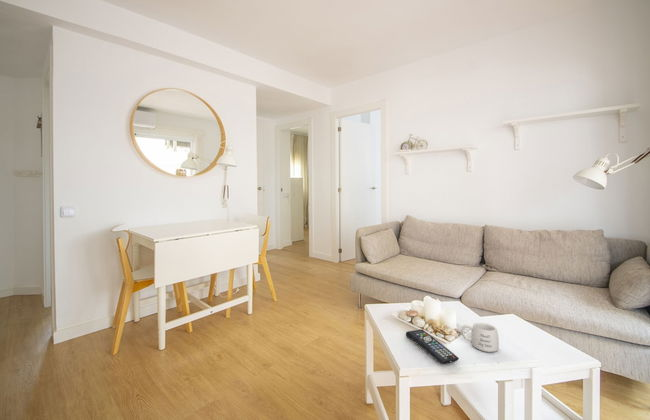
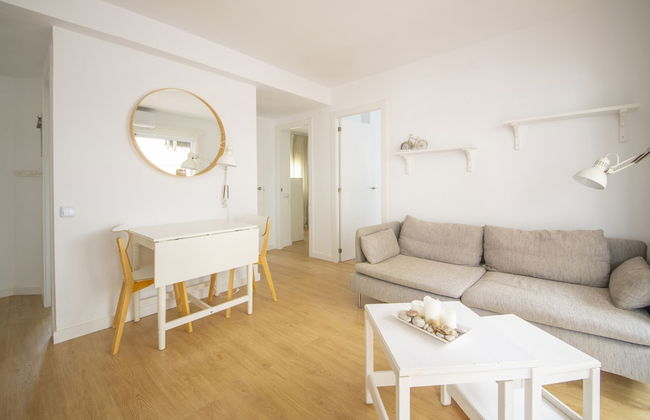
- remote control (429, 344)
- mug (479, 335)
